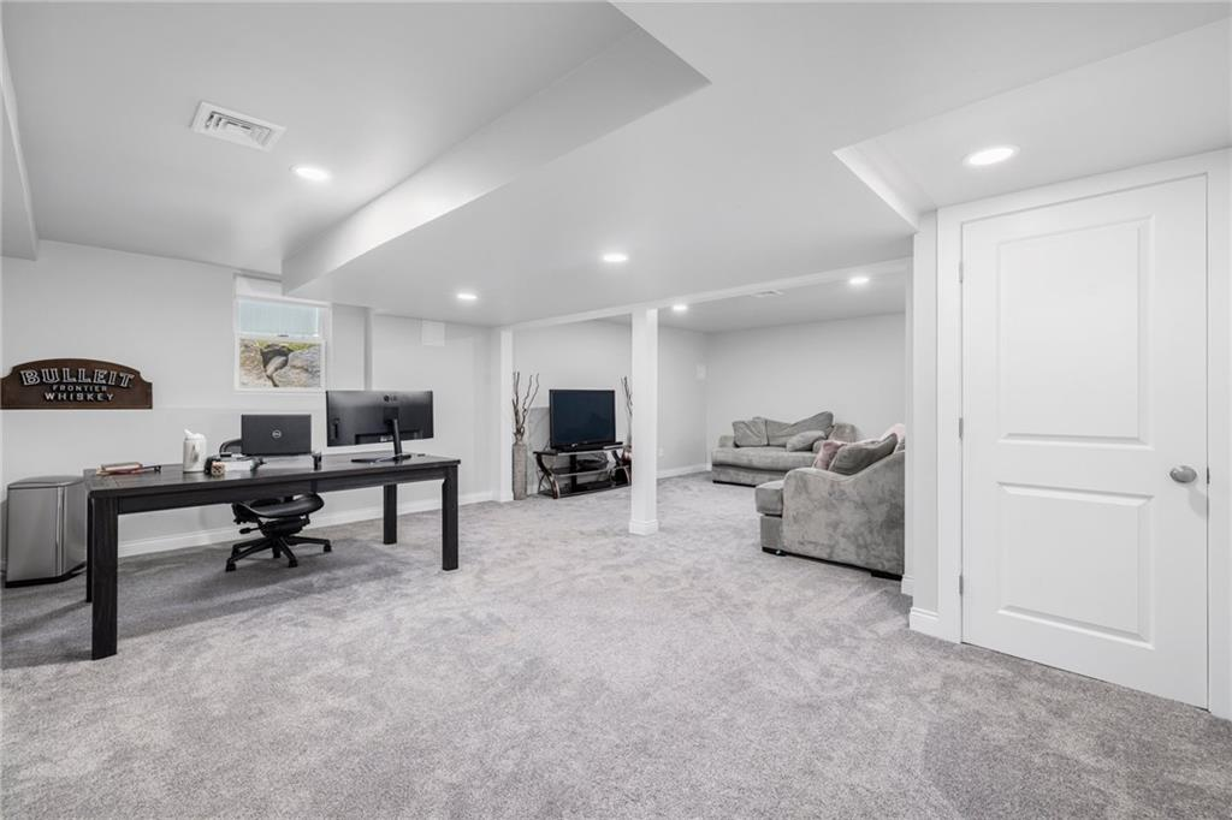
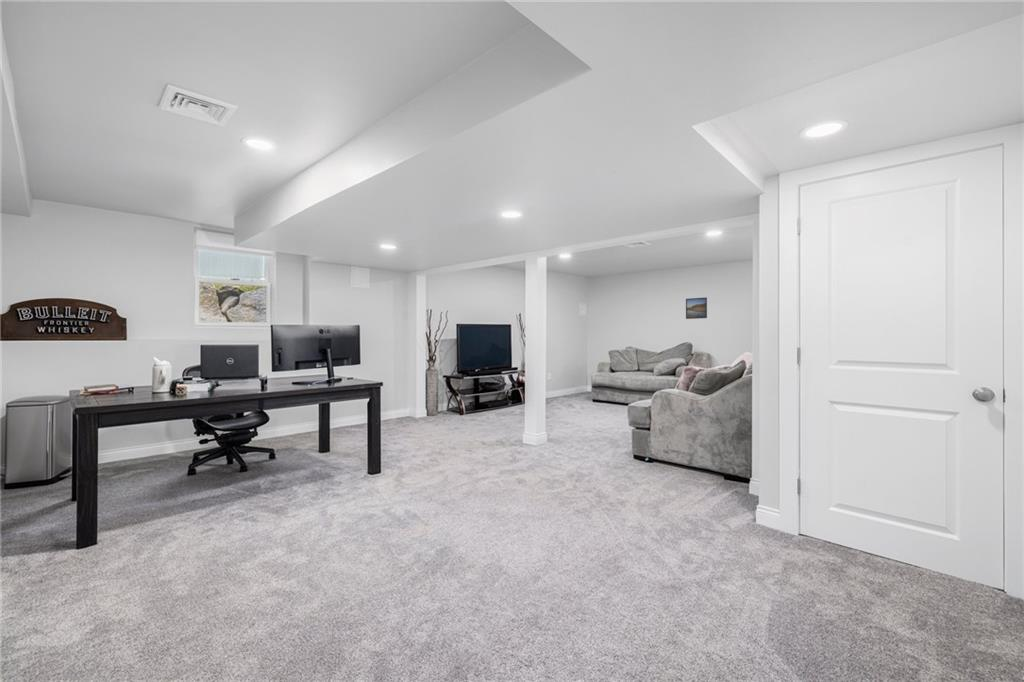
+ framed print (696, 308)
